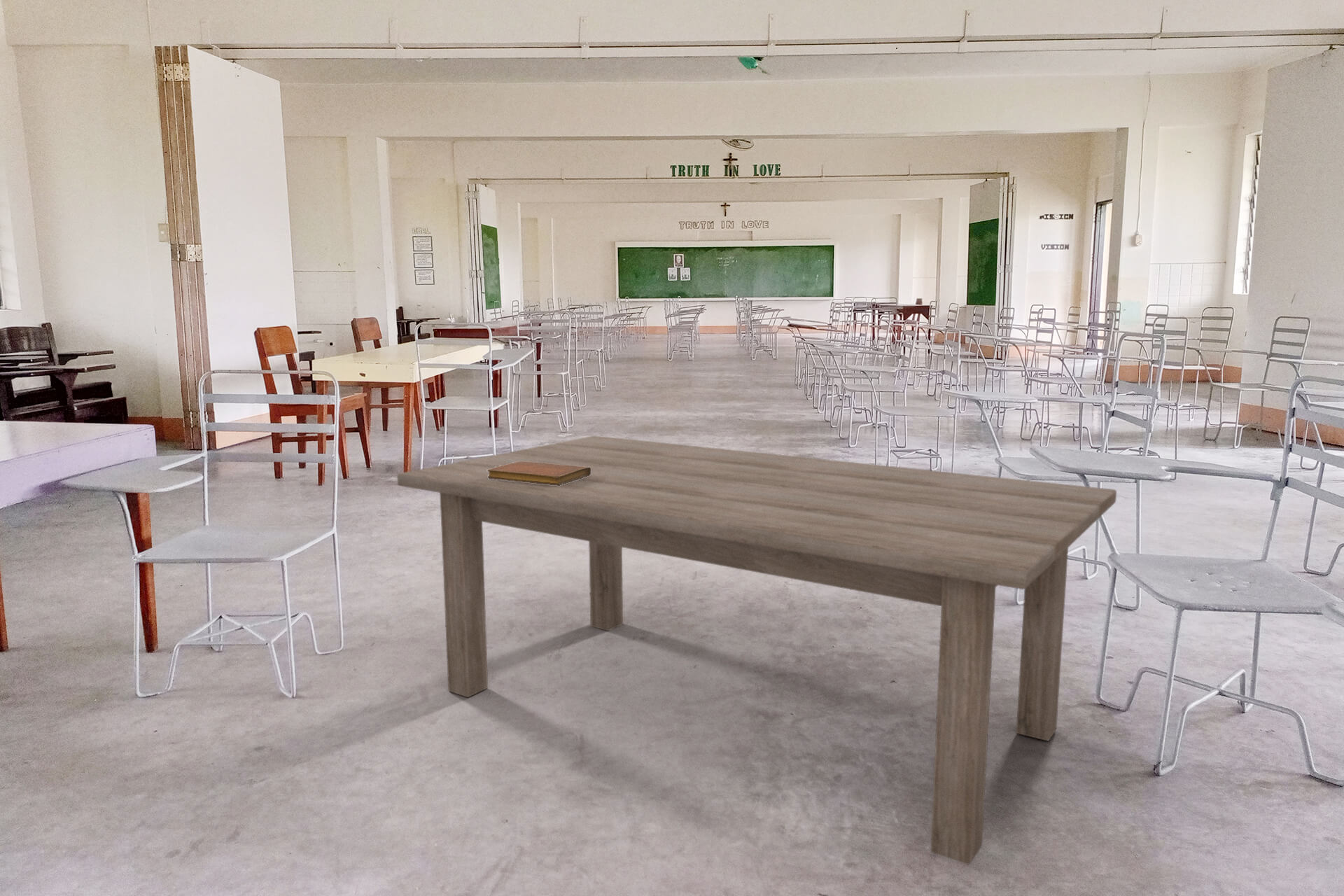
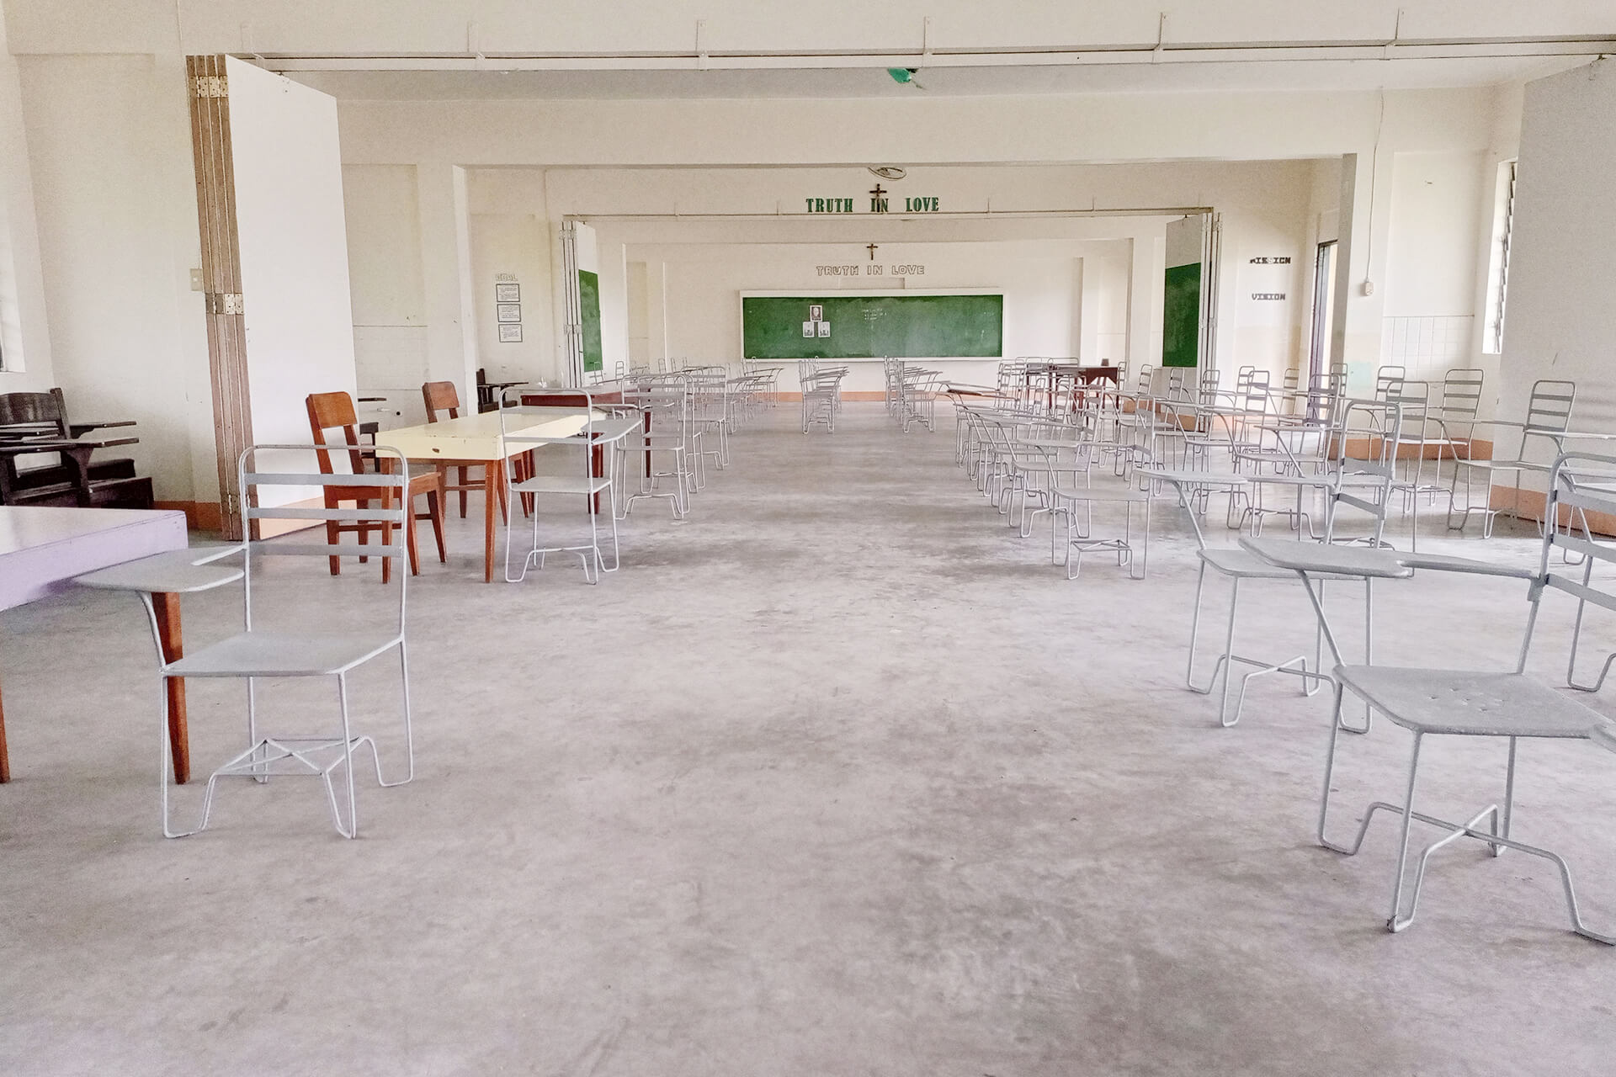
- notebook (539, 471)
- dining table (745, 570)
